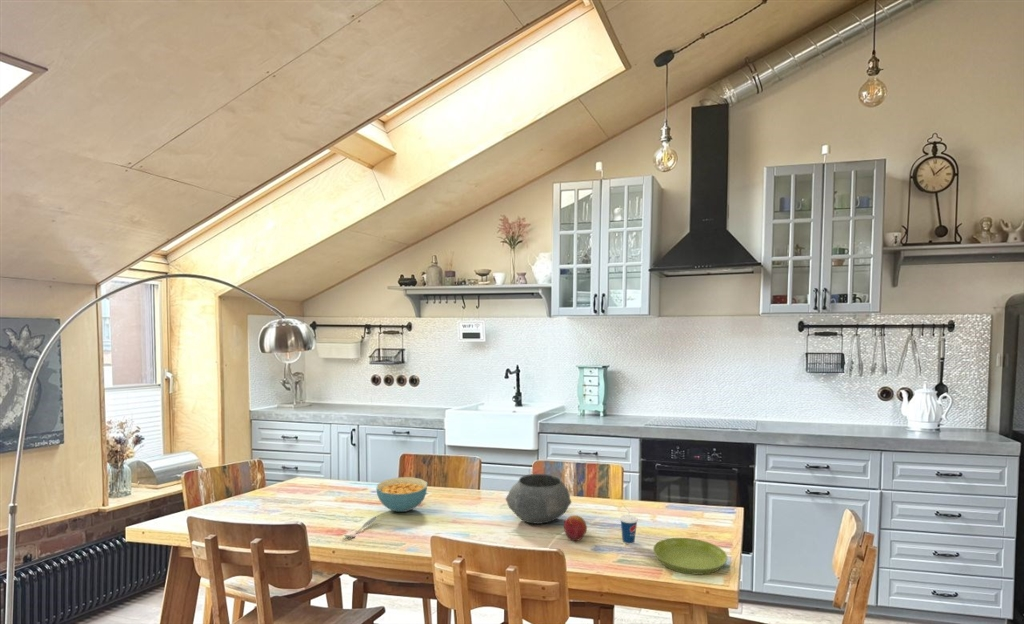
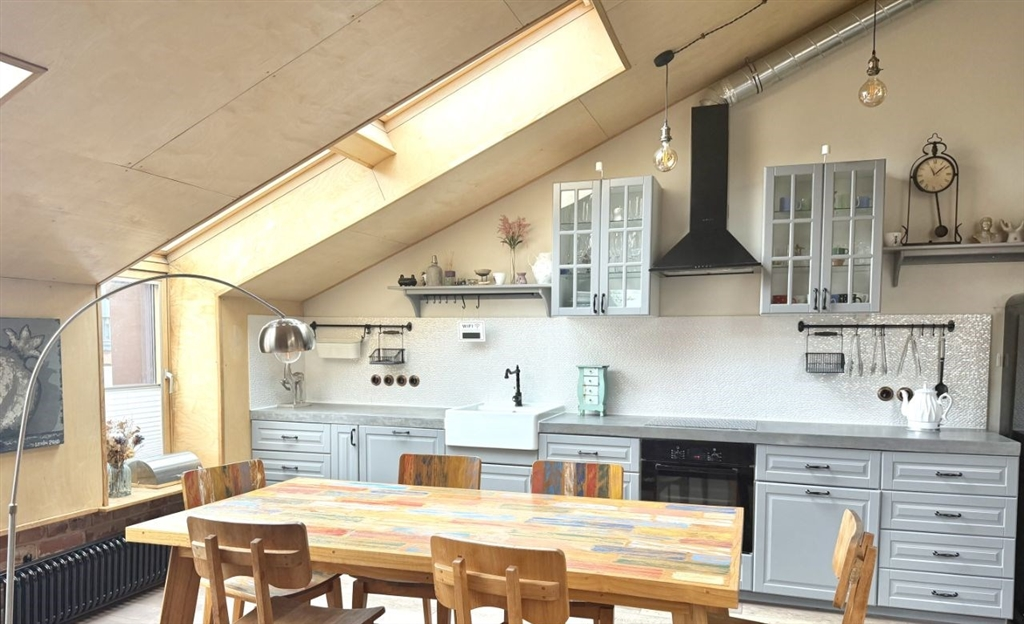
- cup (628, 523)
- saucer (689, 557)
- cereal bowl (402, 497)
- spoon (362, 527)
- bowl (538, 499)
- fruit (575, 527)
